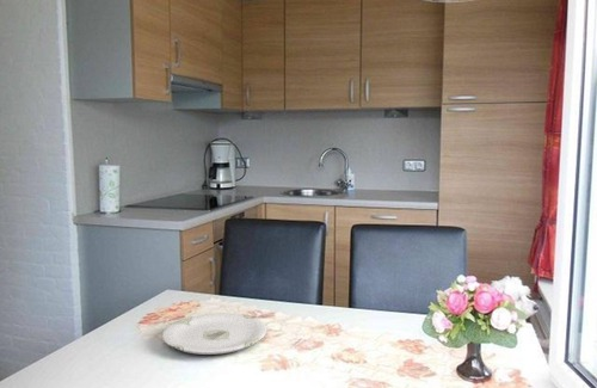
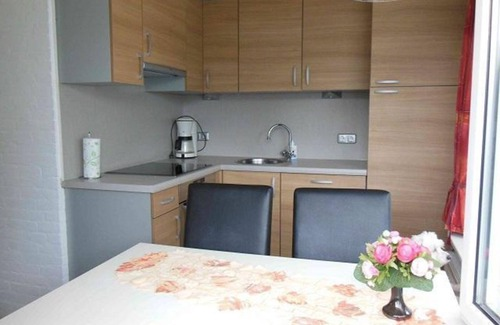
- plate (215, 334)
